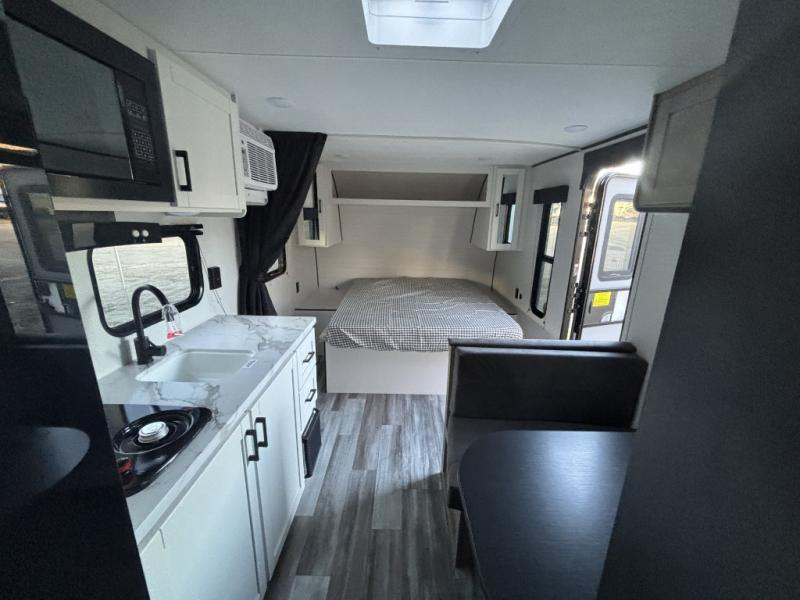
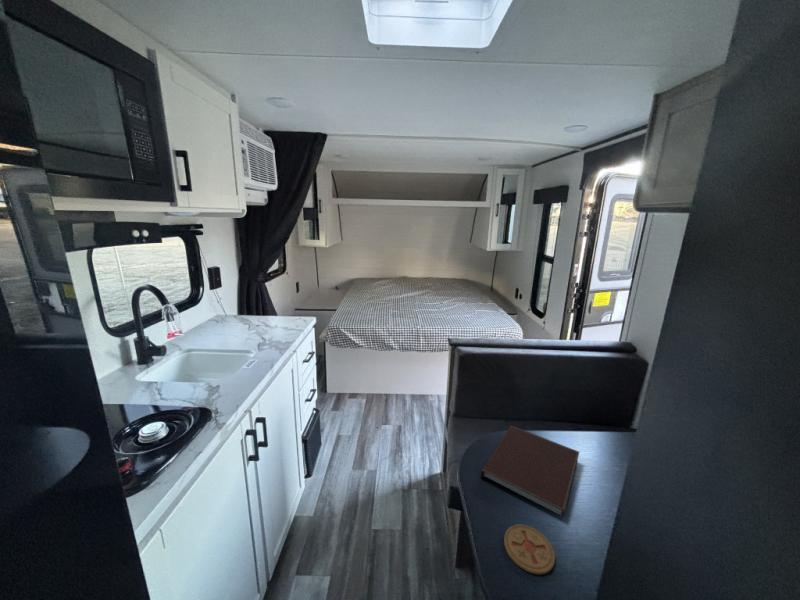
+ notebook (532, 464)
+ coaster (528, 547)
